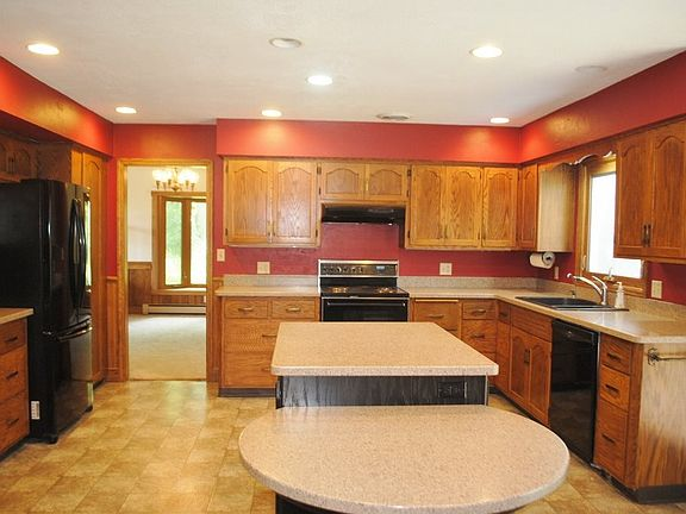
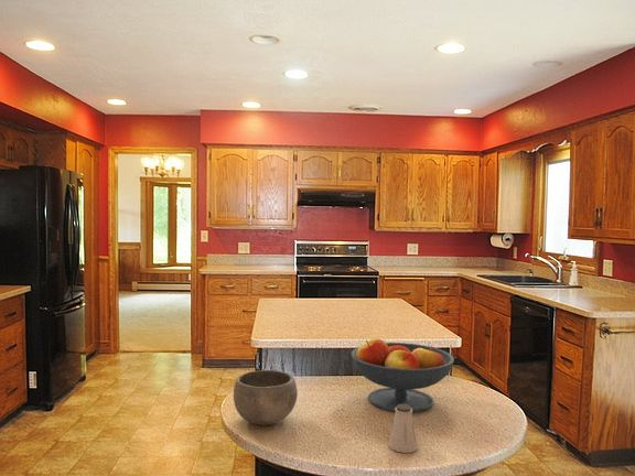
+ saltshaker (402, 425)
+ bowl (265, 399)
+ fruit bowl (401, 369)
